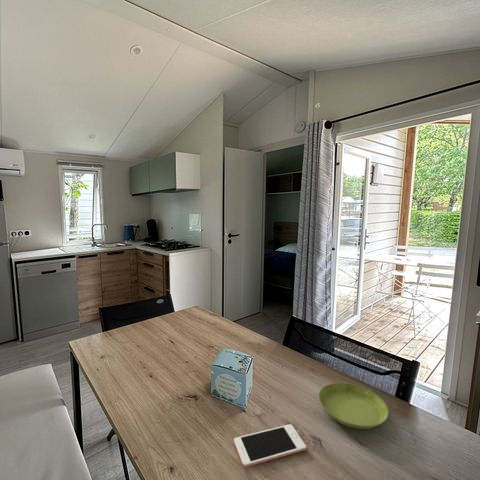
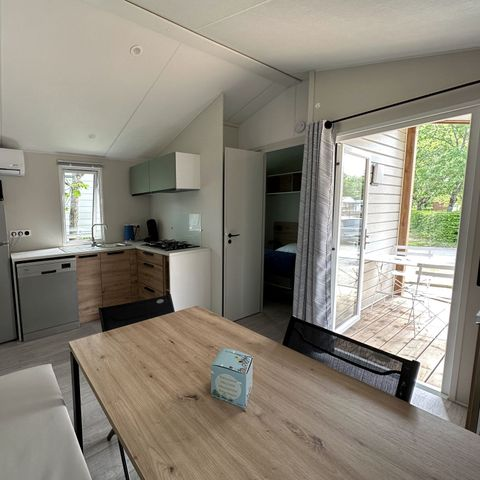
- saucer (351, 406)
- cell phone (269, 444)
